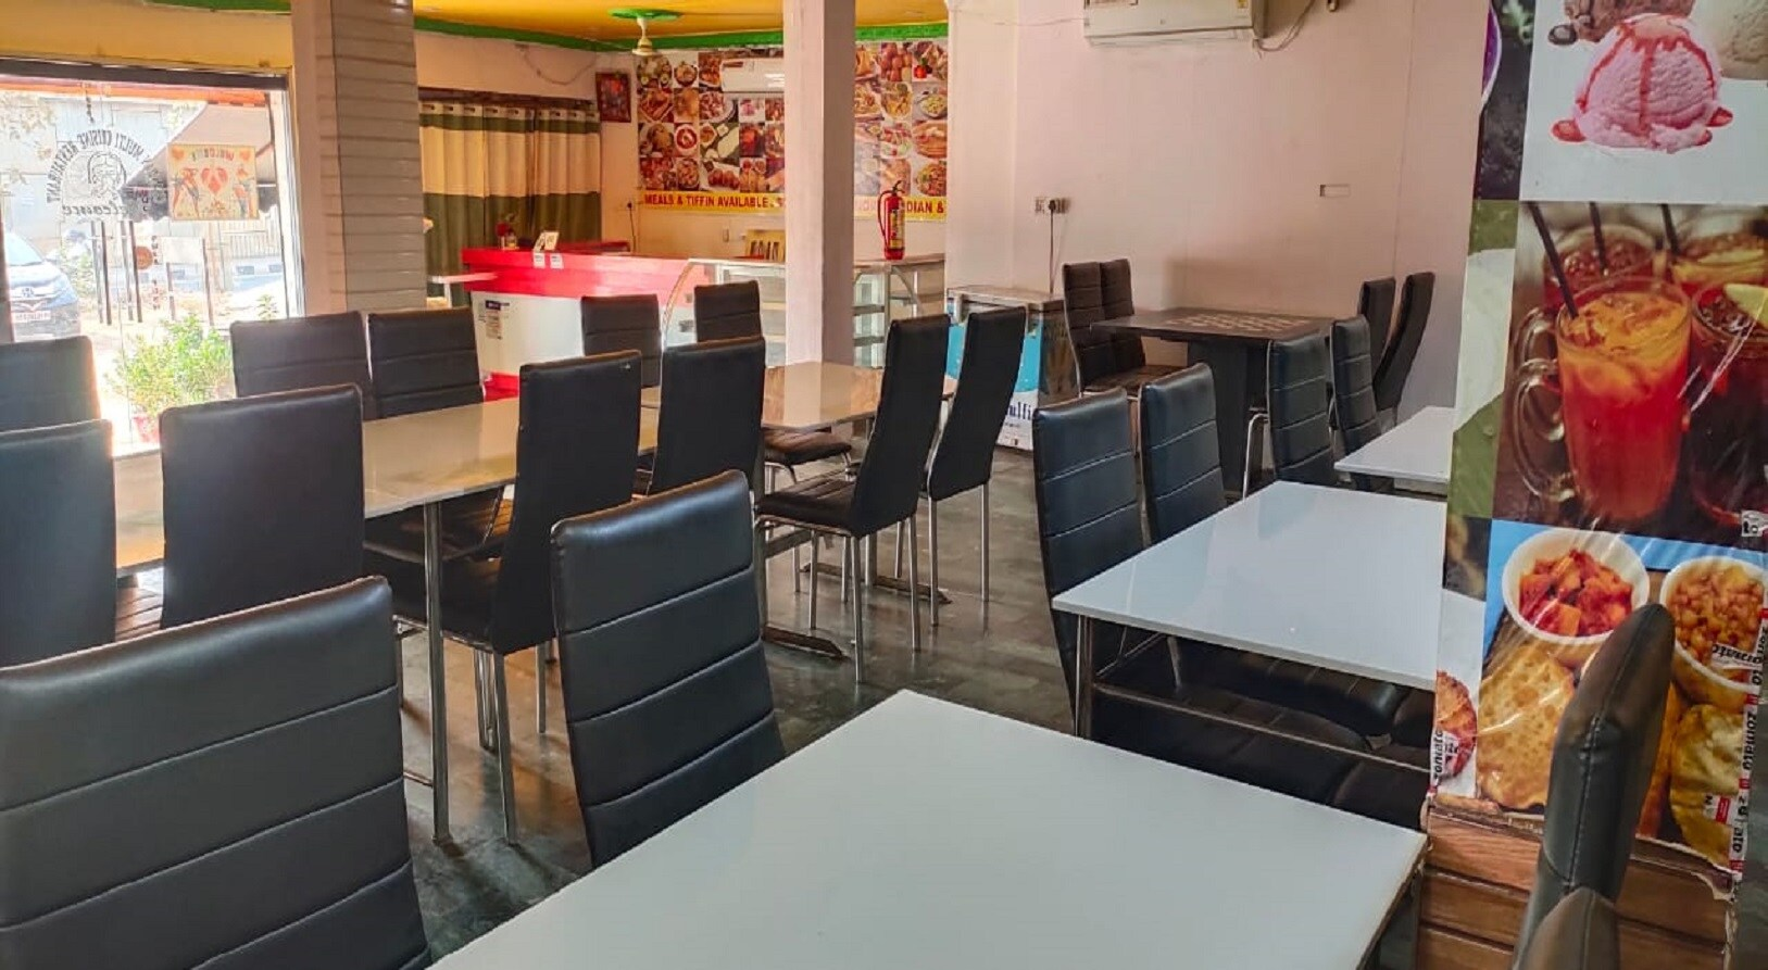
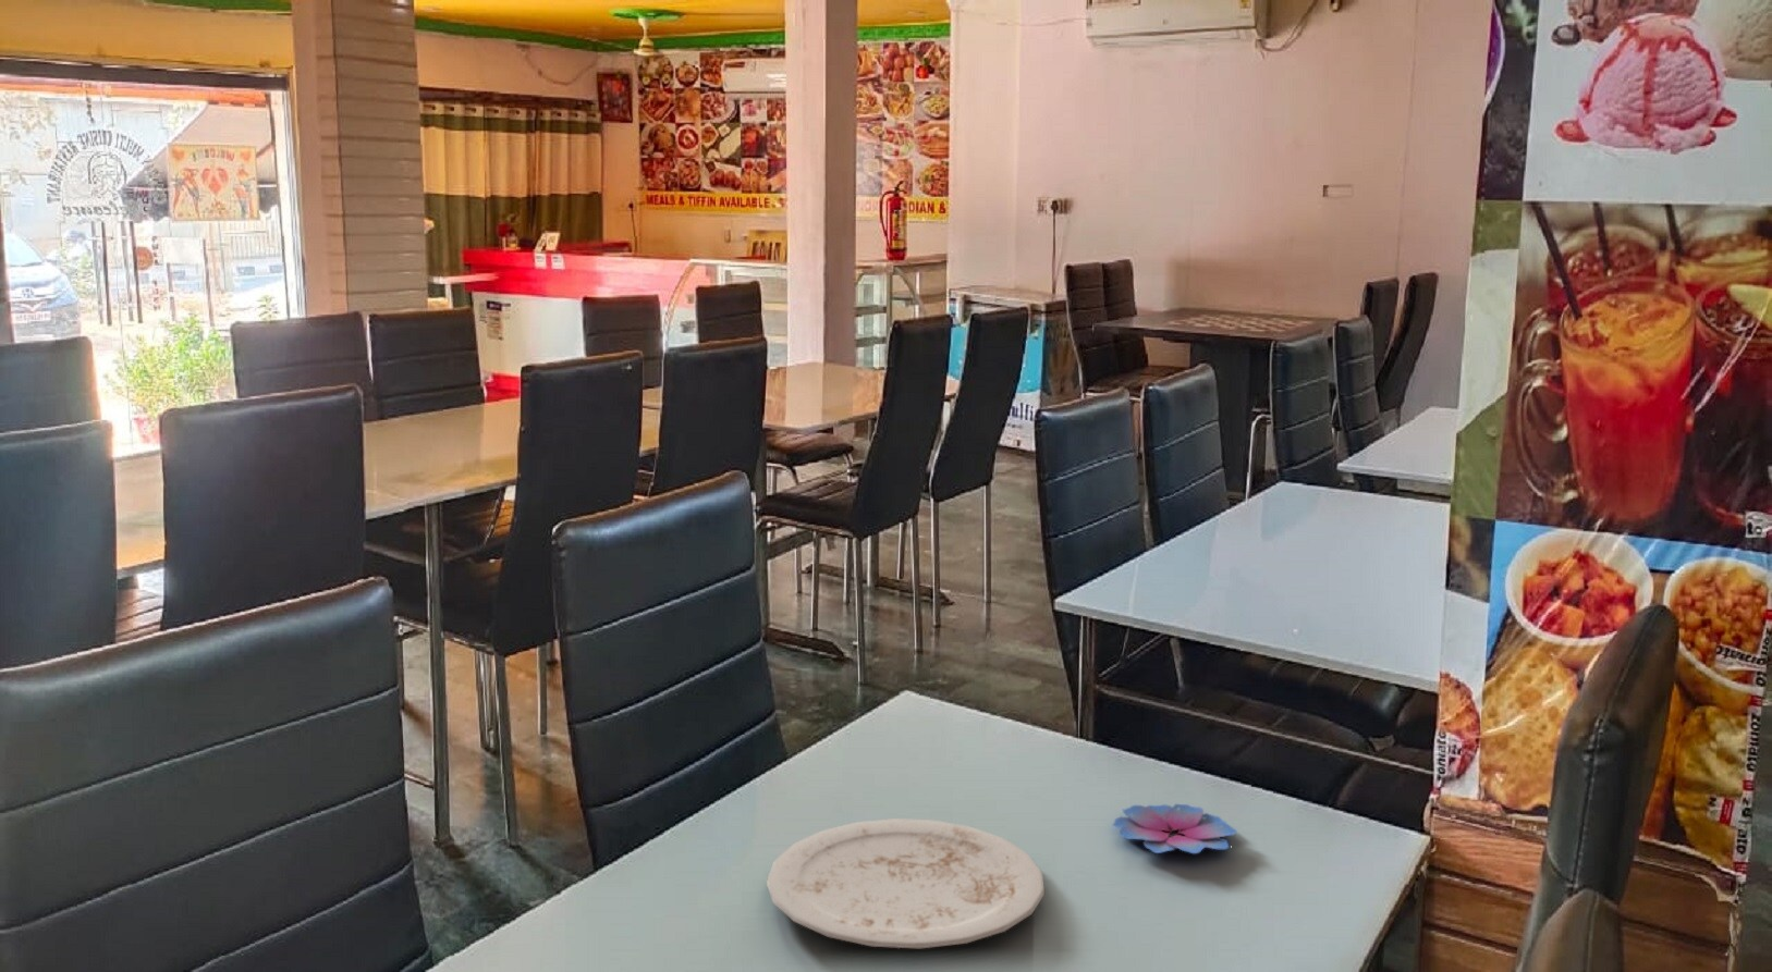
+ plate (905, 881)
+ flower (1173, 830)
